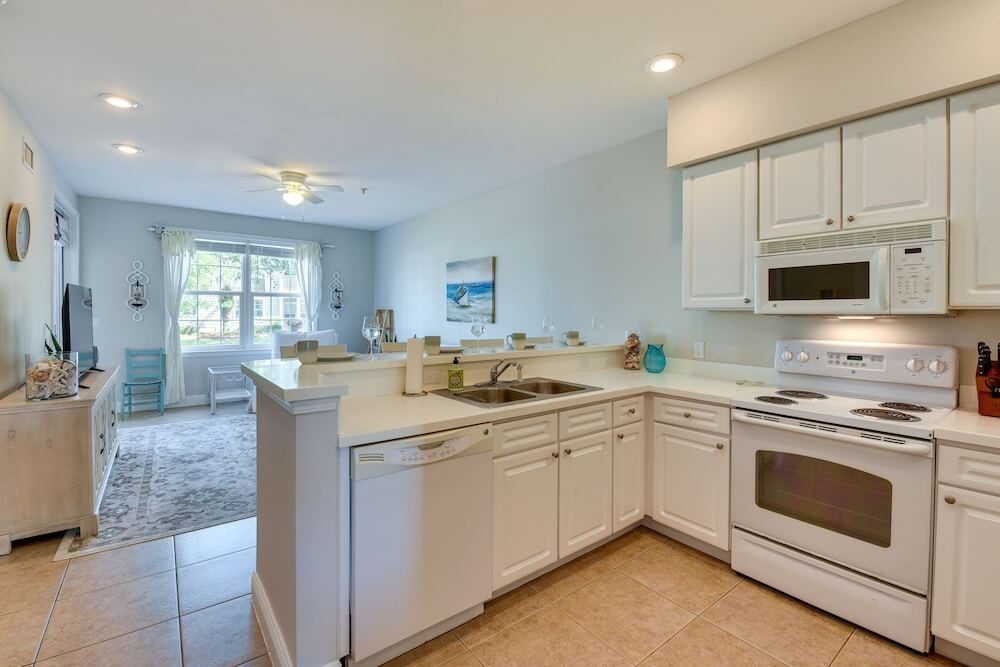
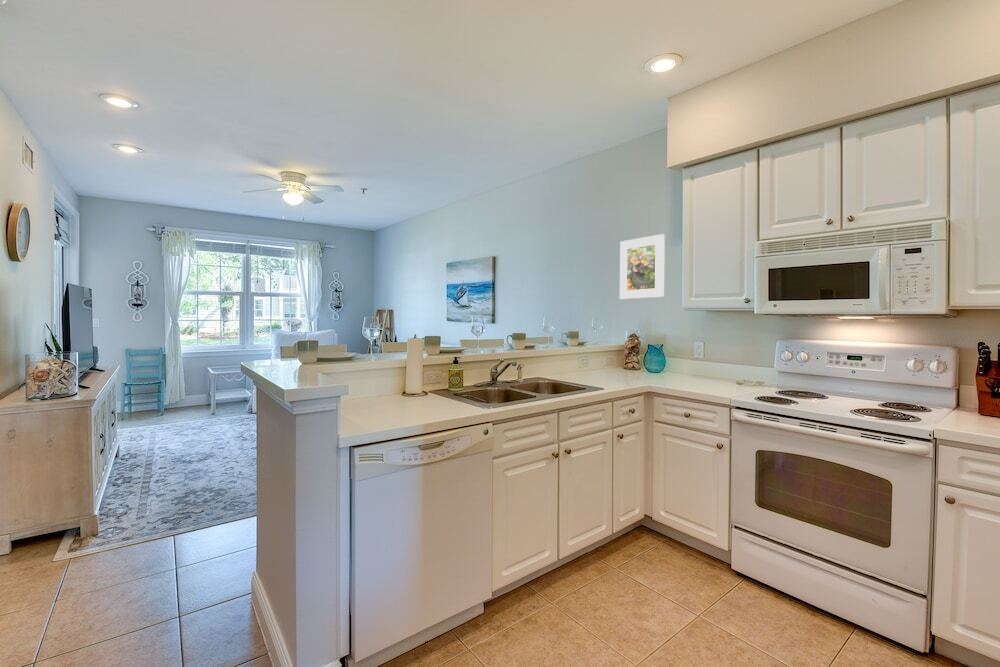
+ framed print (641, 268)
